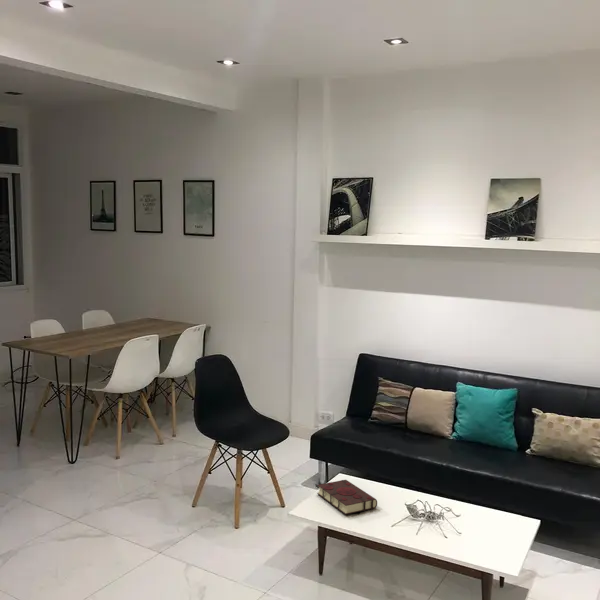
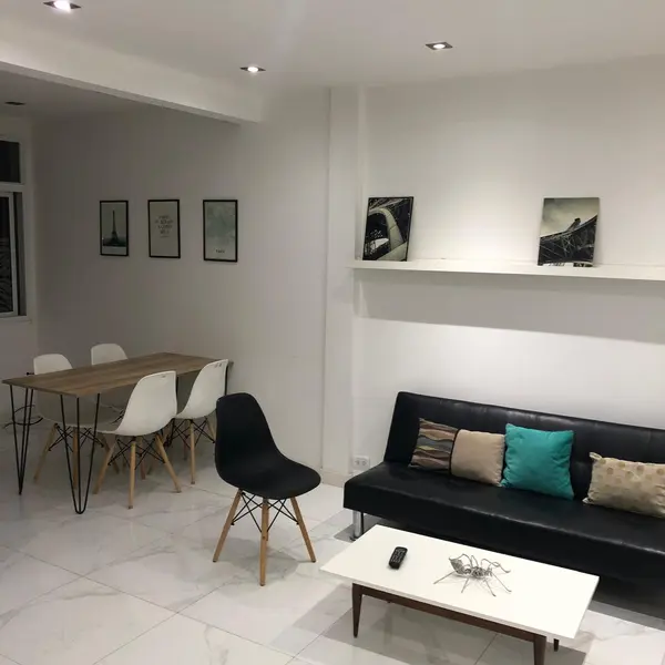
- book (343, 494)
